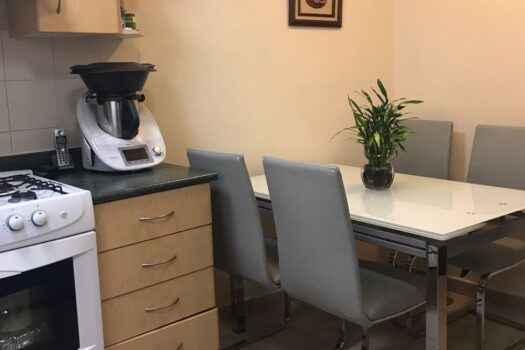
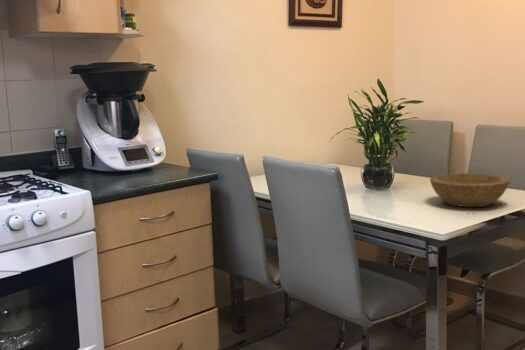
+ bowl (468, 190)
